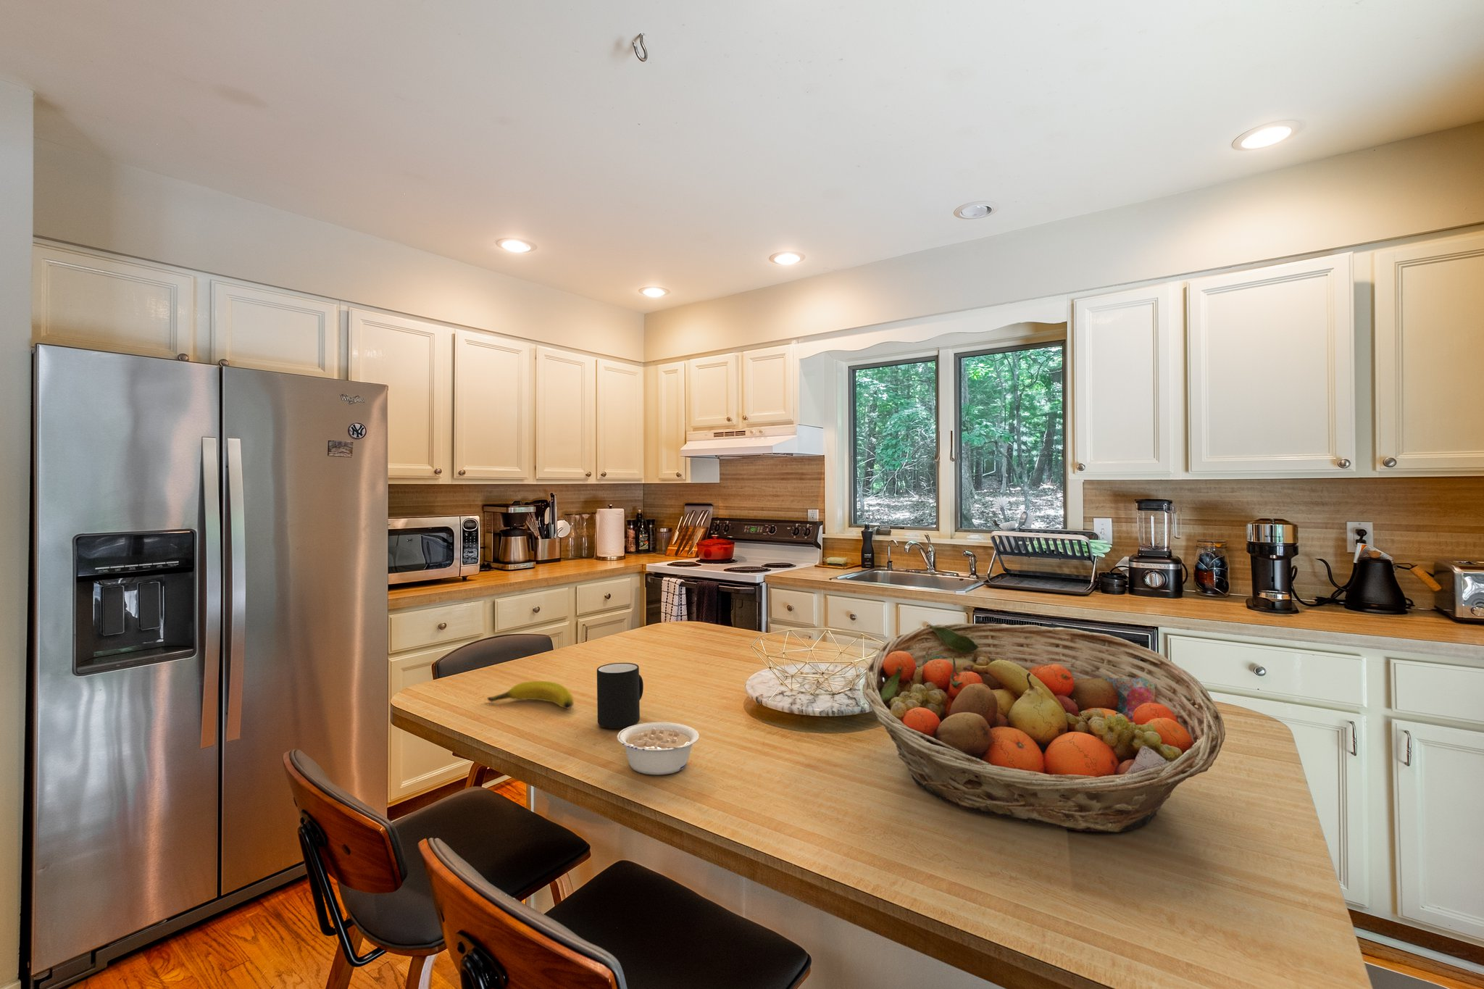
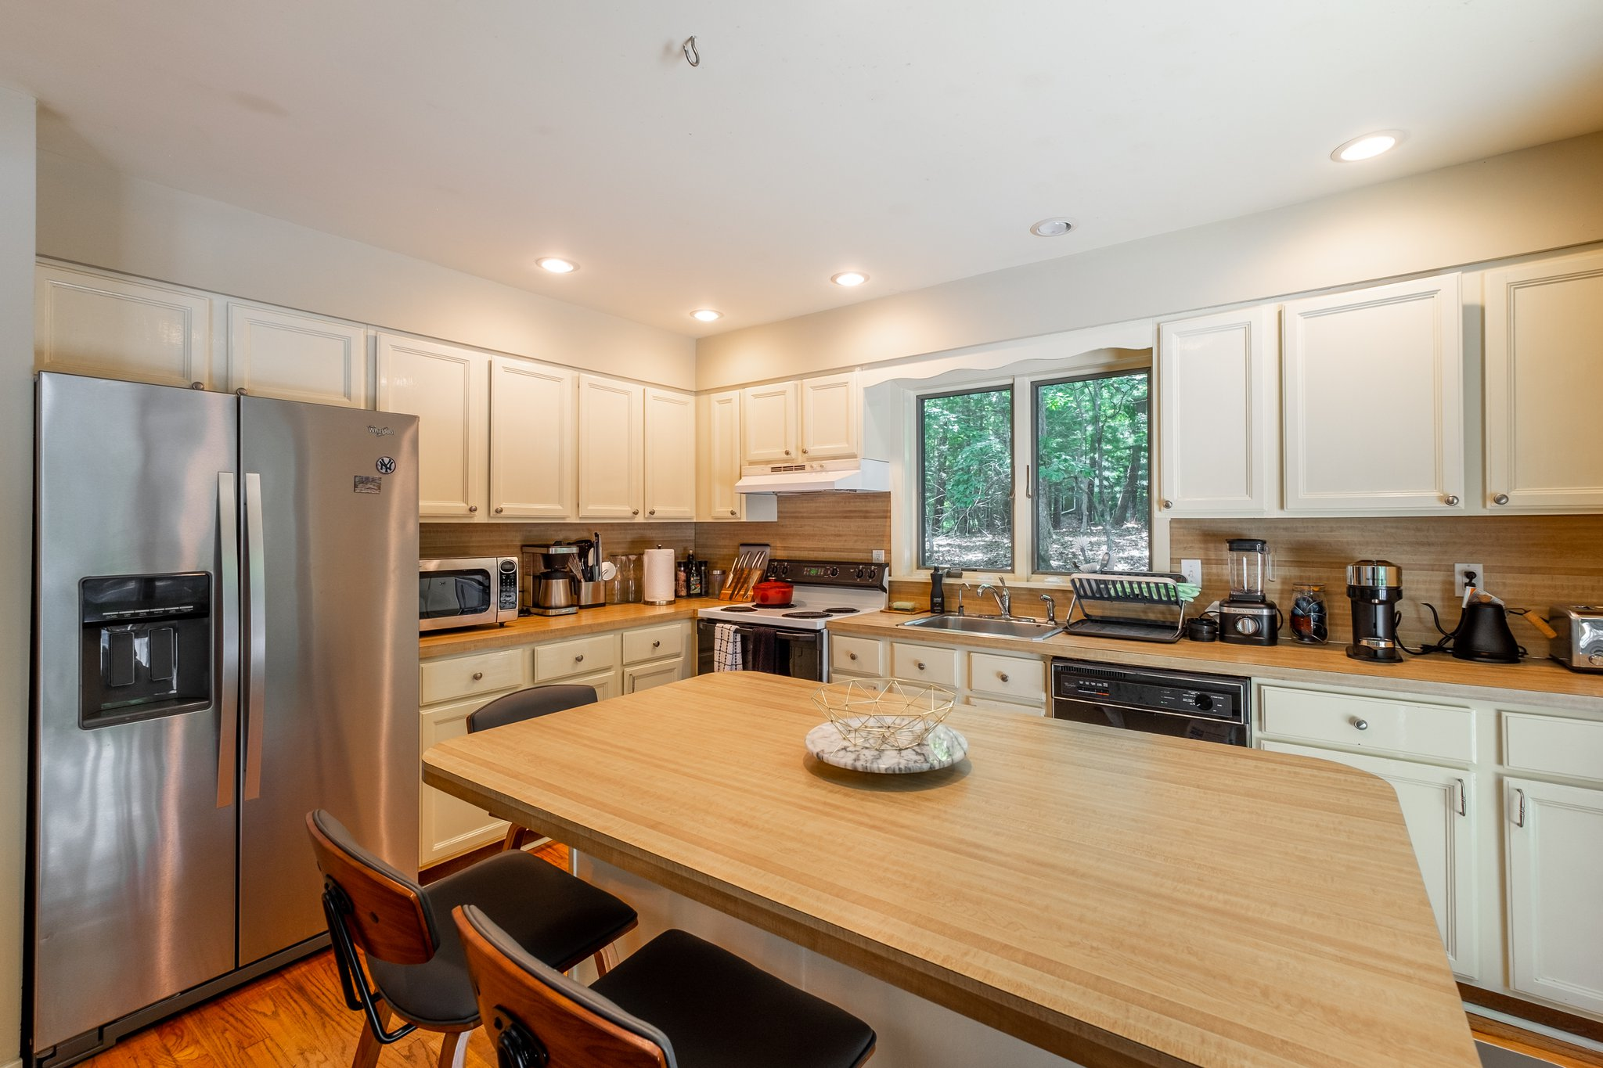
- legume (661, 747)
- banana (536, 693)
- mug (623, 692)
- fruit basket (1025, 712)
